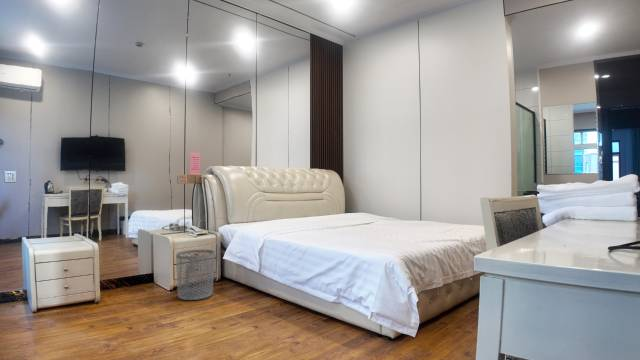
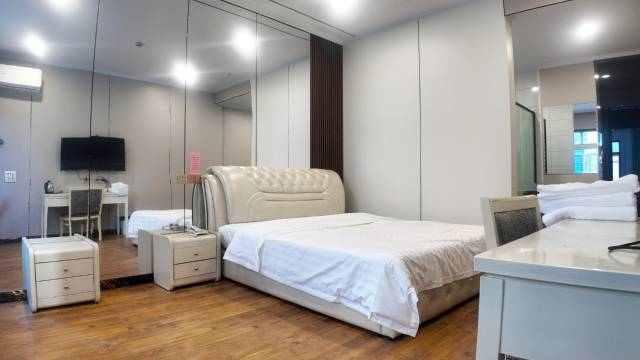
- waste bin (195, 273)
